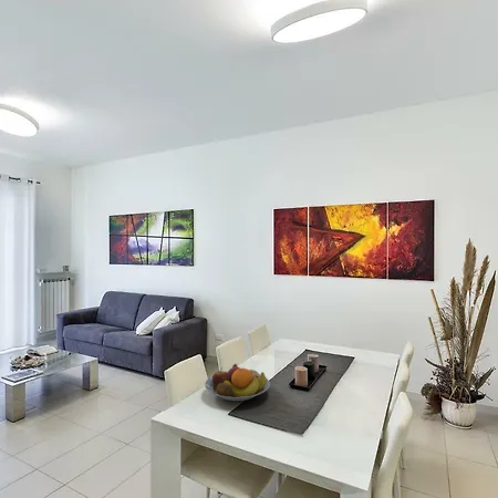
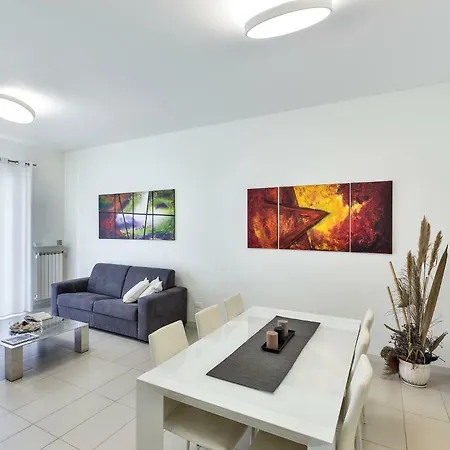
- fruit bowl (237, 380)
